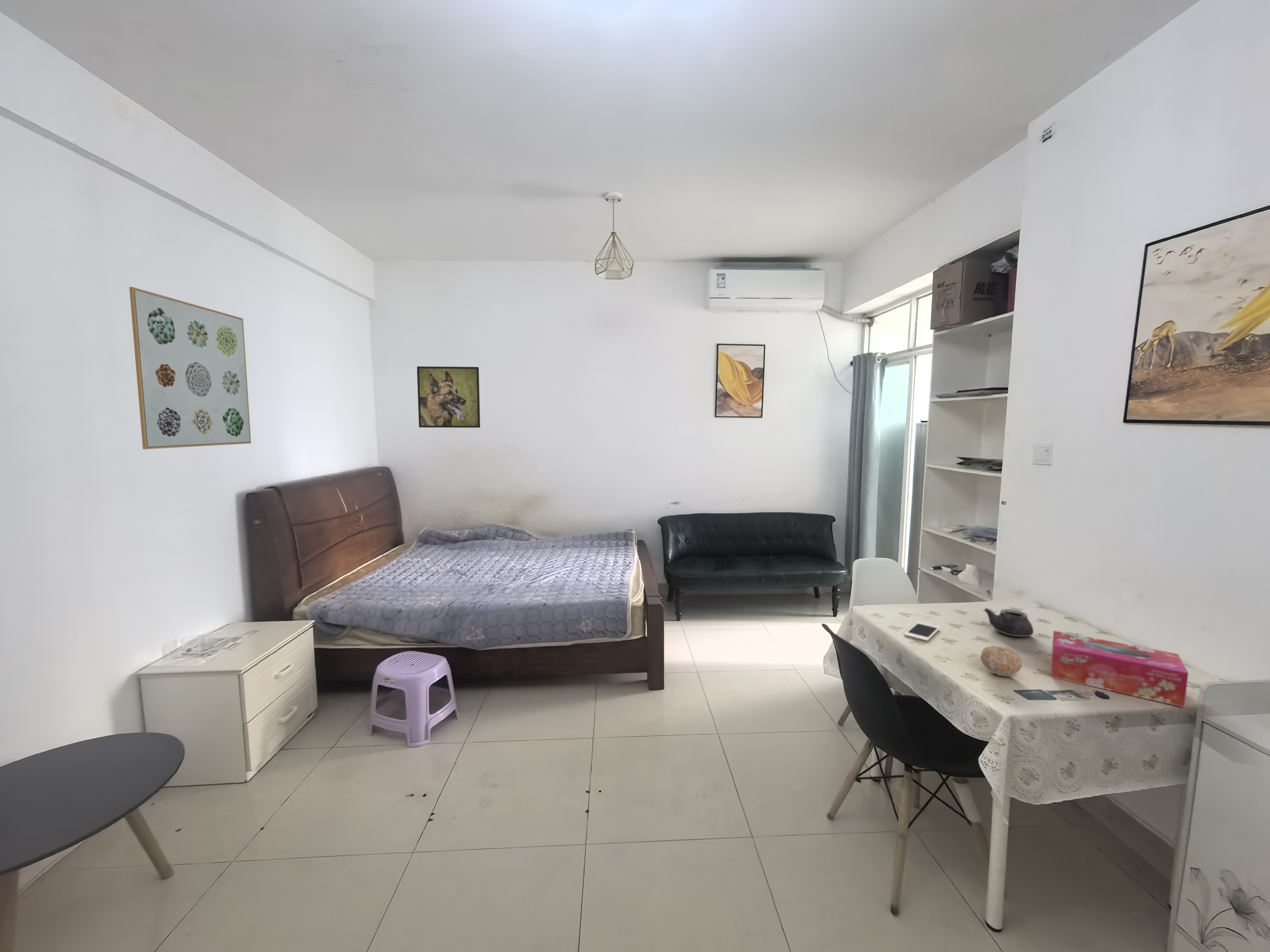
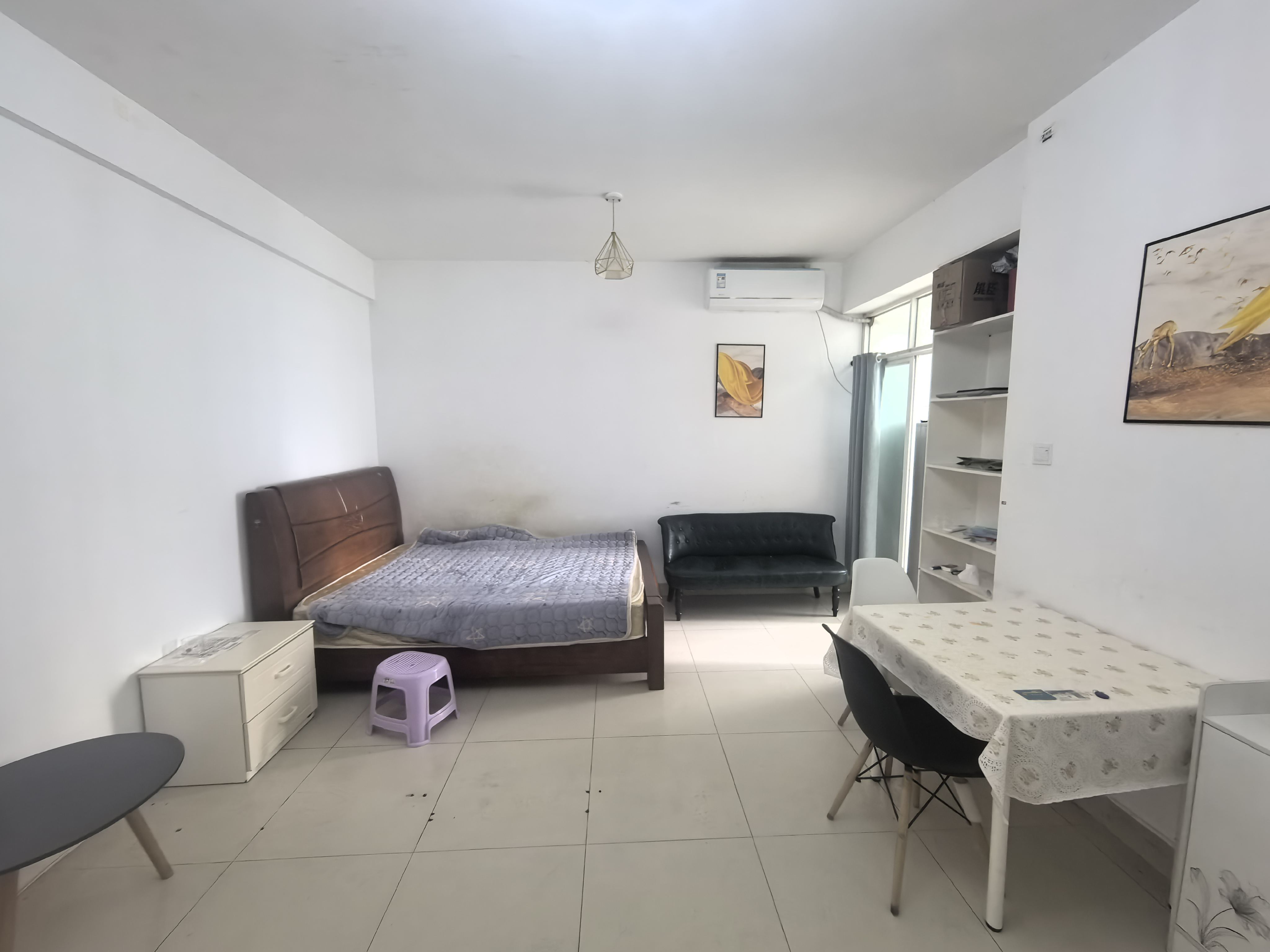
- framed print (449, 397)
- wall art (199, 376)
- cell phone (922, 631)
- teapot (1009, 621)
- fruit (1001, 661)
- tissue box (1113, 666)
